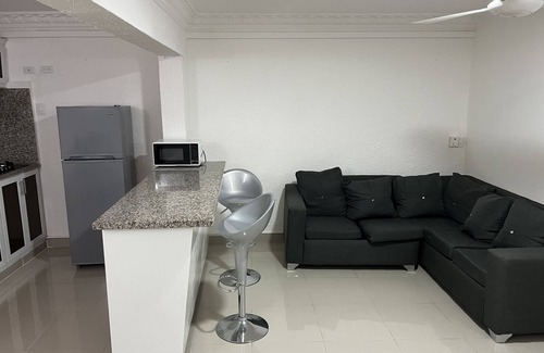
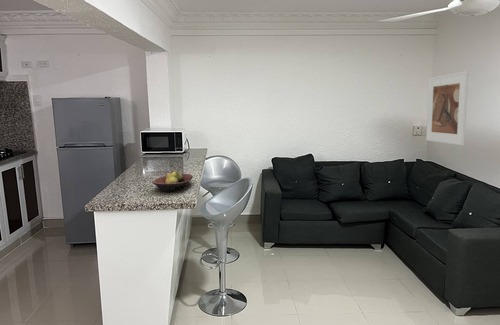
+ fruit bowl (173, 179)
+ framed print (445, 109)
